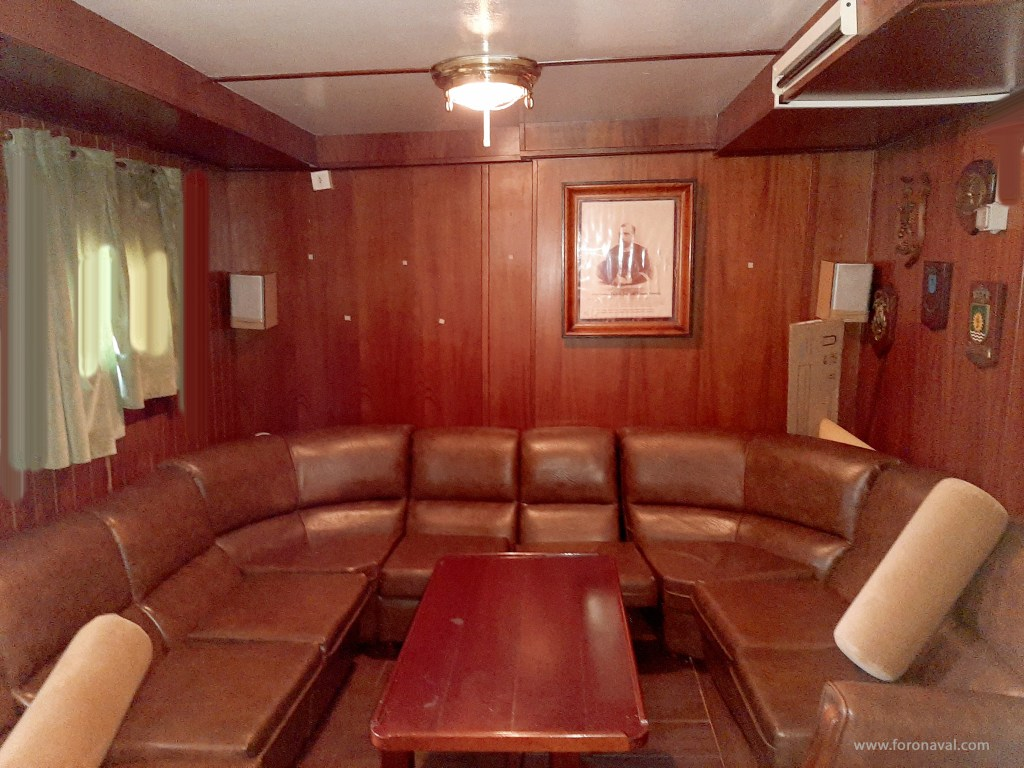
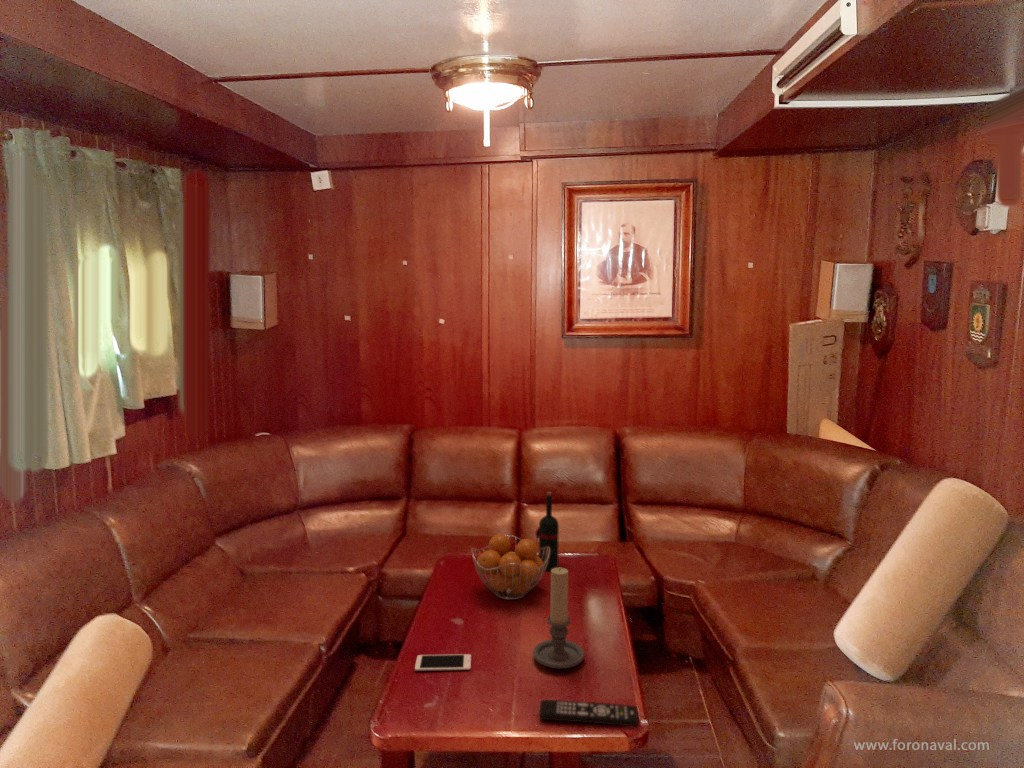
+ remote control (588, 713)
+ fruit basket (510, 565)
+ wine bottle (545, 529)
+ cell phone (443, 662)
+ candle holder (559, 612)
